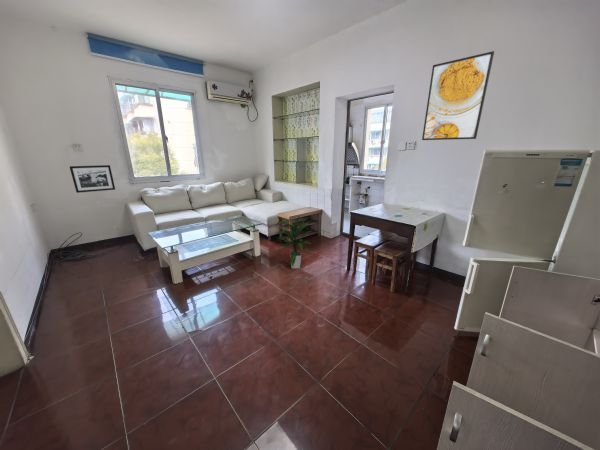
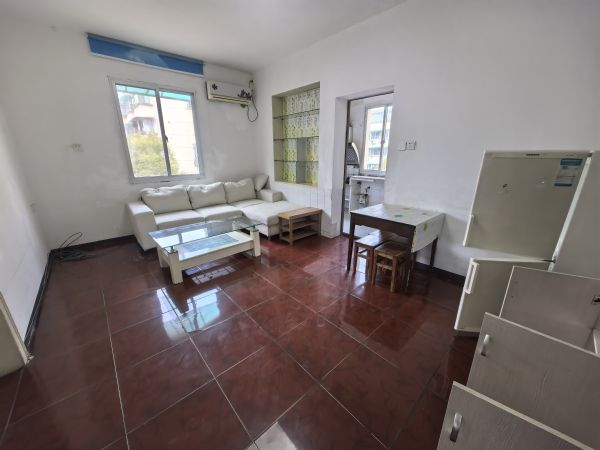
- indoor plant (294, 242)
- picture frame (93, 178)
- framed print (453, 101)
